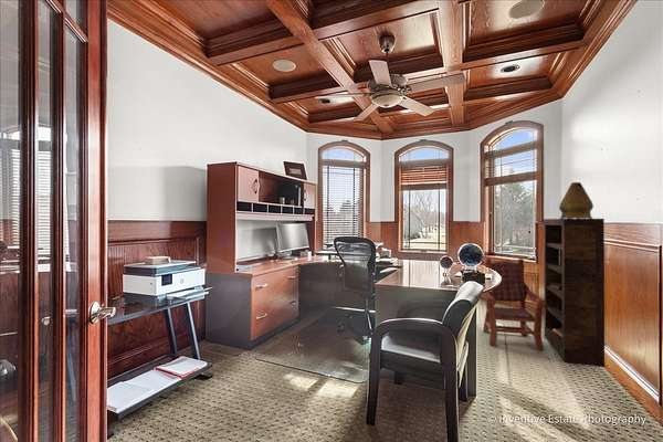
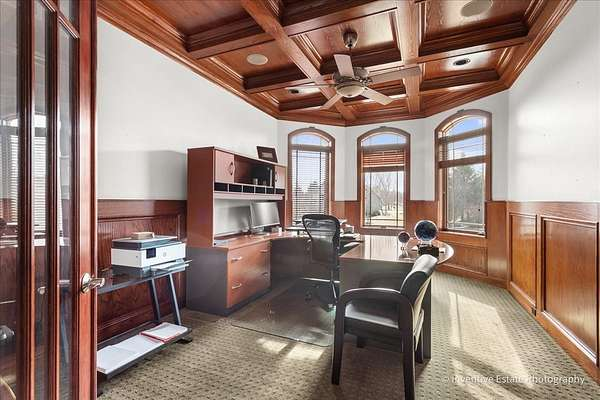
- armchair (509, 299)
- bookcase (570, 284)
- ceramic vessel (576, 200)
